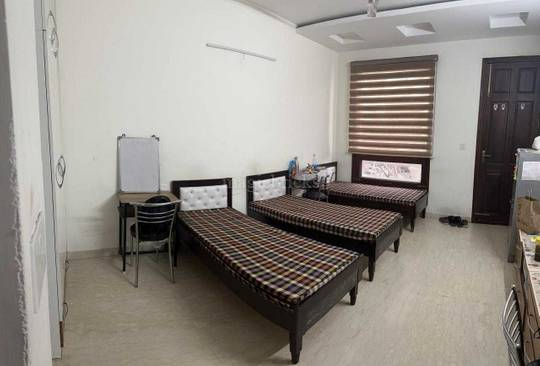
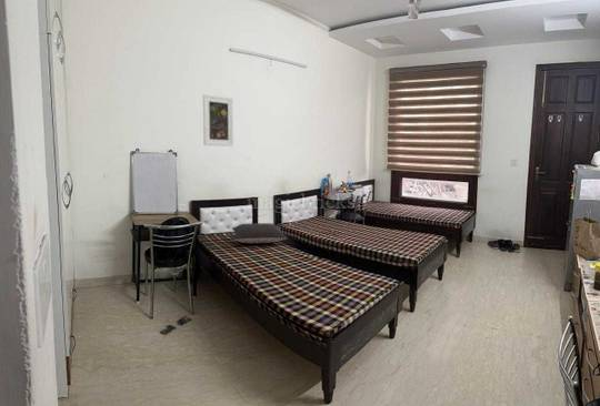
+ shoe (177, 322)
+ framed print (218, 121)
+ pillow (258, 233)
